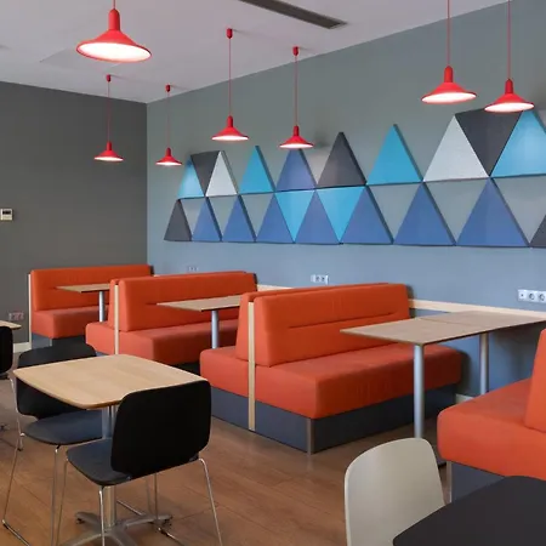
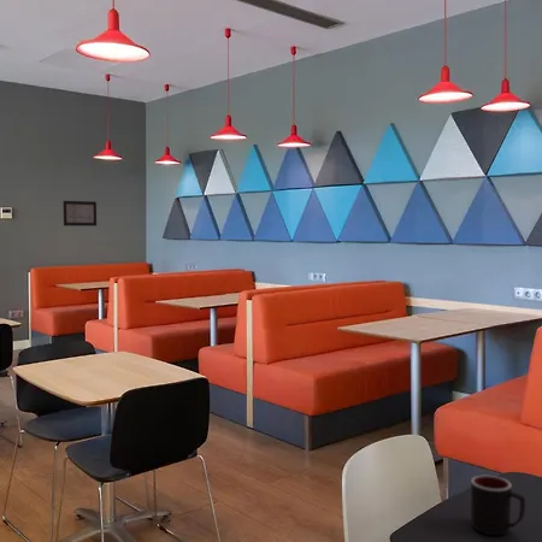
+ mug (496, 507)
+ wall art (79, 213)
